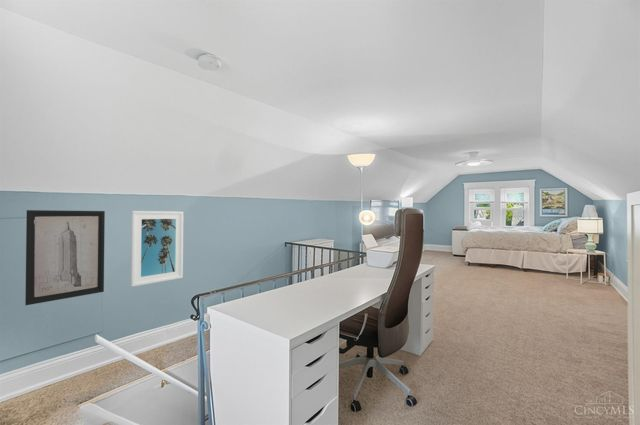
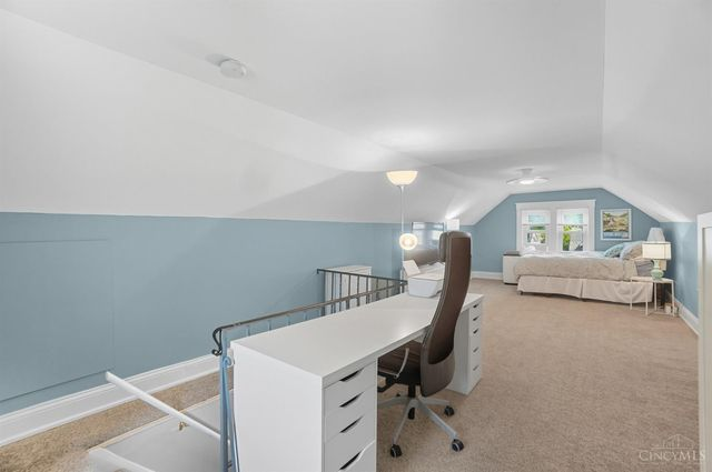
- wall art (68, 254)
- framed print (158, 246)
